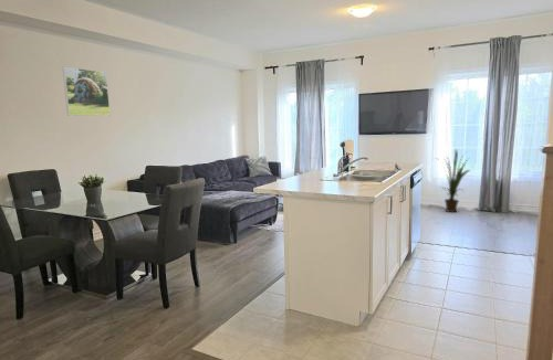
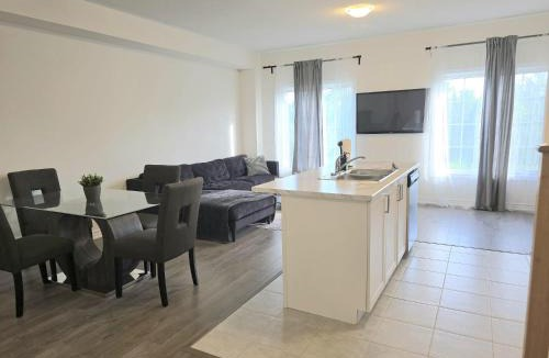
- house plant (451, 180)
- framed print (87, 93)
